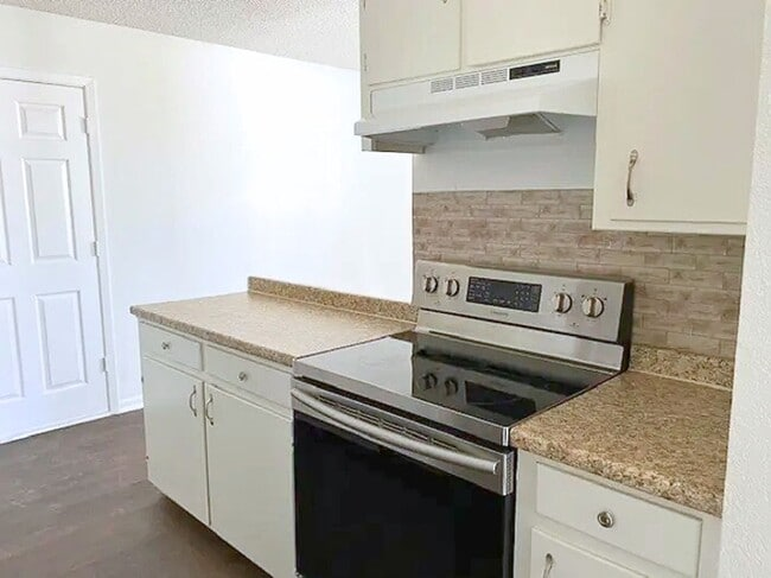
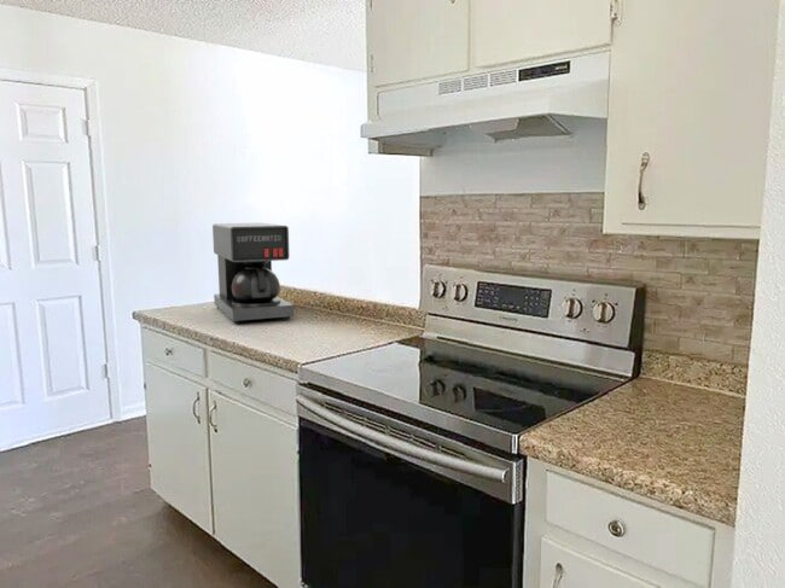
+ coffee maker (250, 269)
